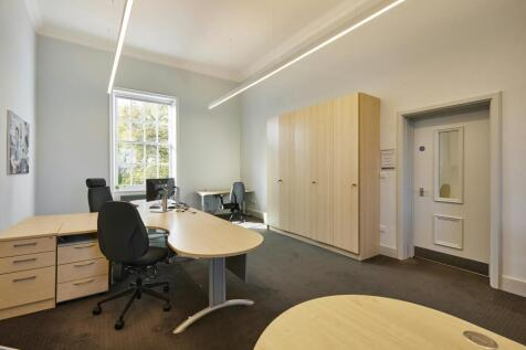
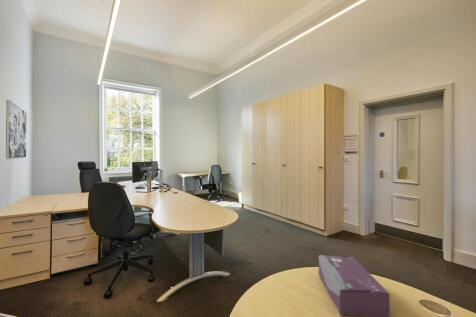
+ tissue box (348, 281)
